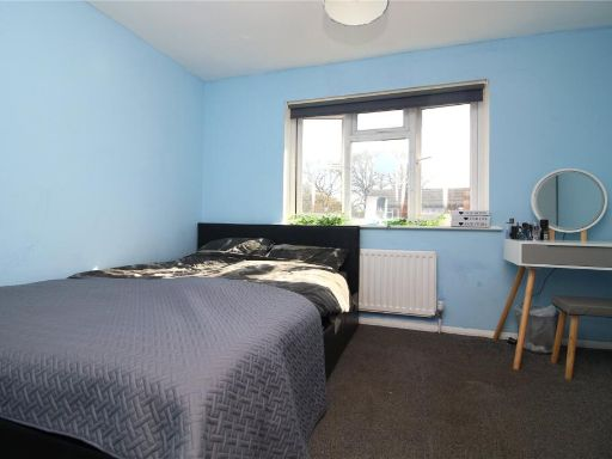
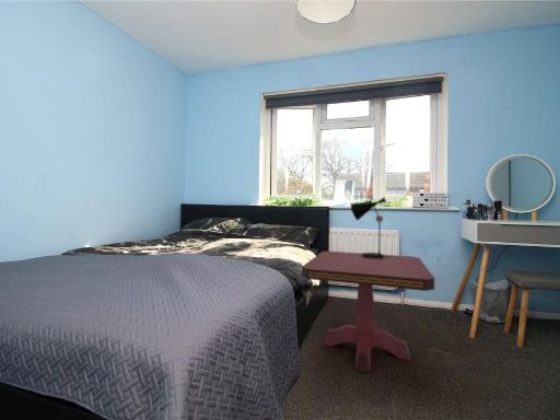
+ side table (364, 305)
+ table lamp (378, 226)
